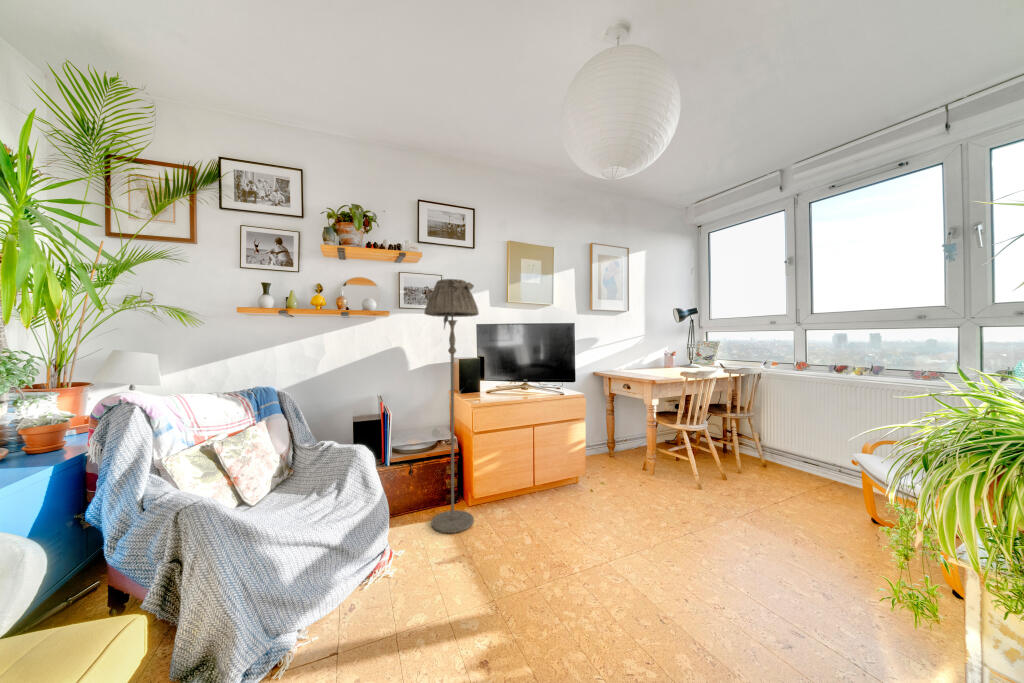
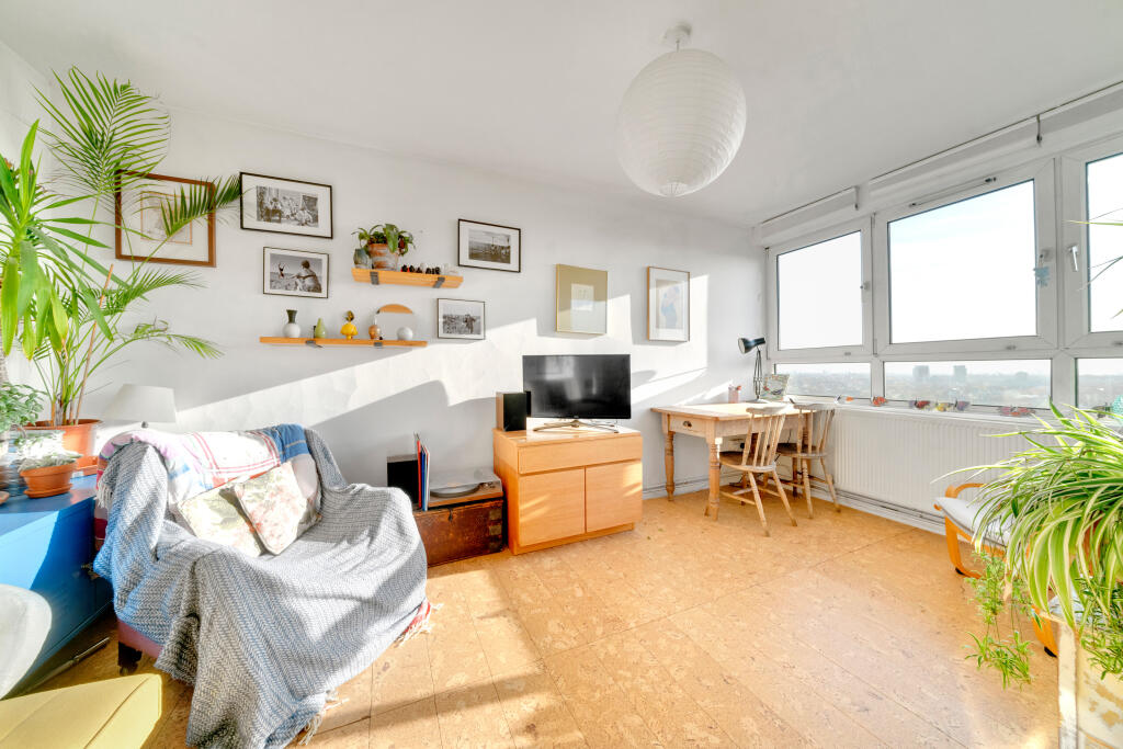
- floor lamp (452, 401)
